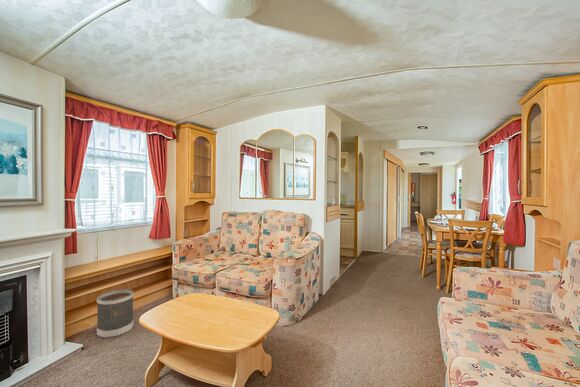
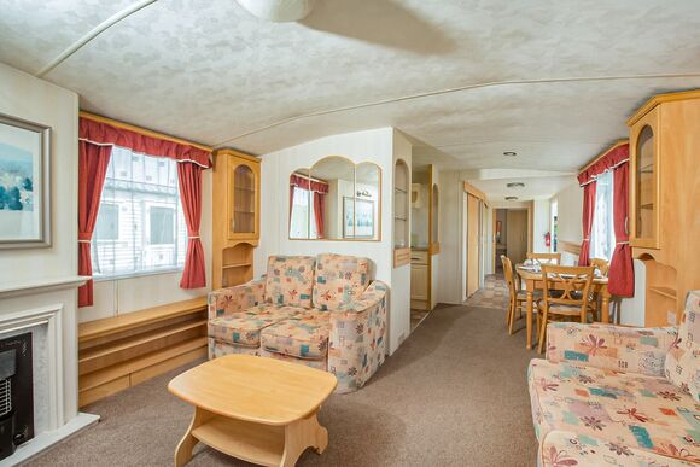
- wastebasket (115, 312)
